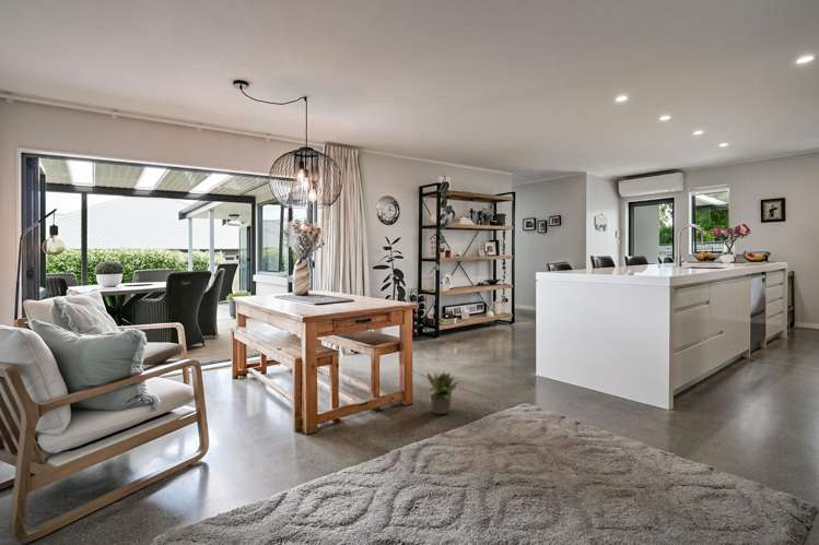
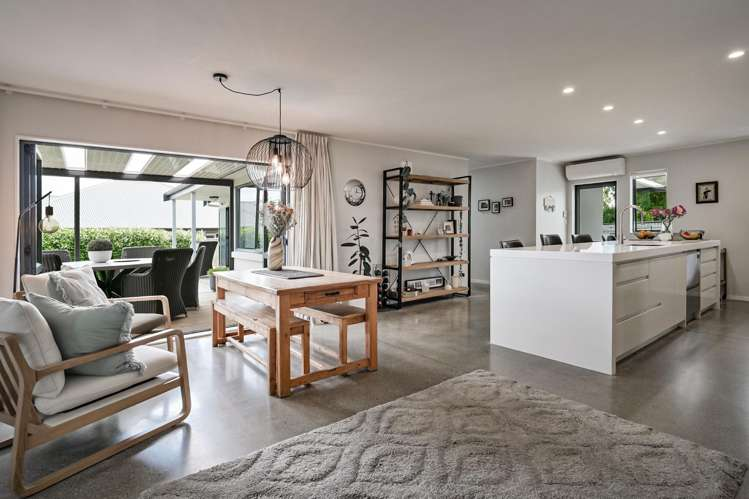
- potted plant (441, 392)
